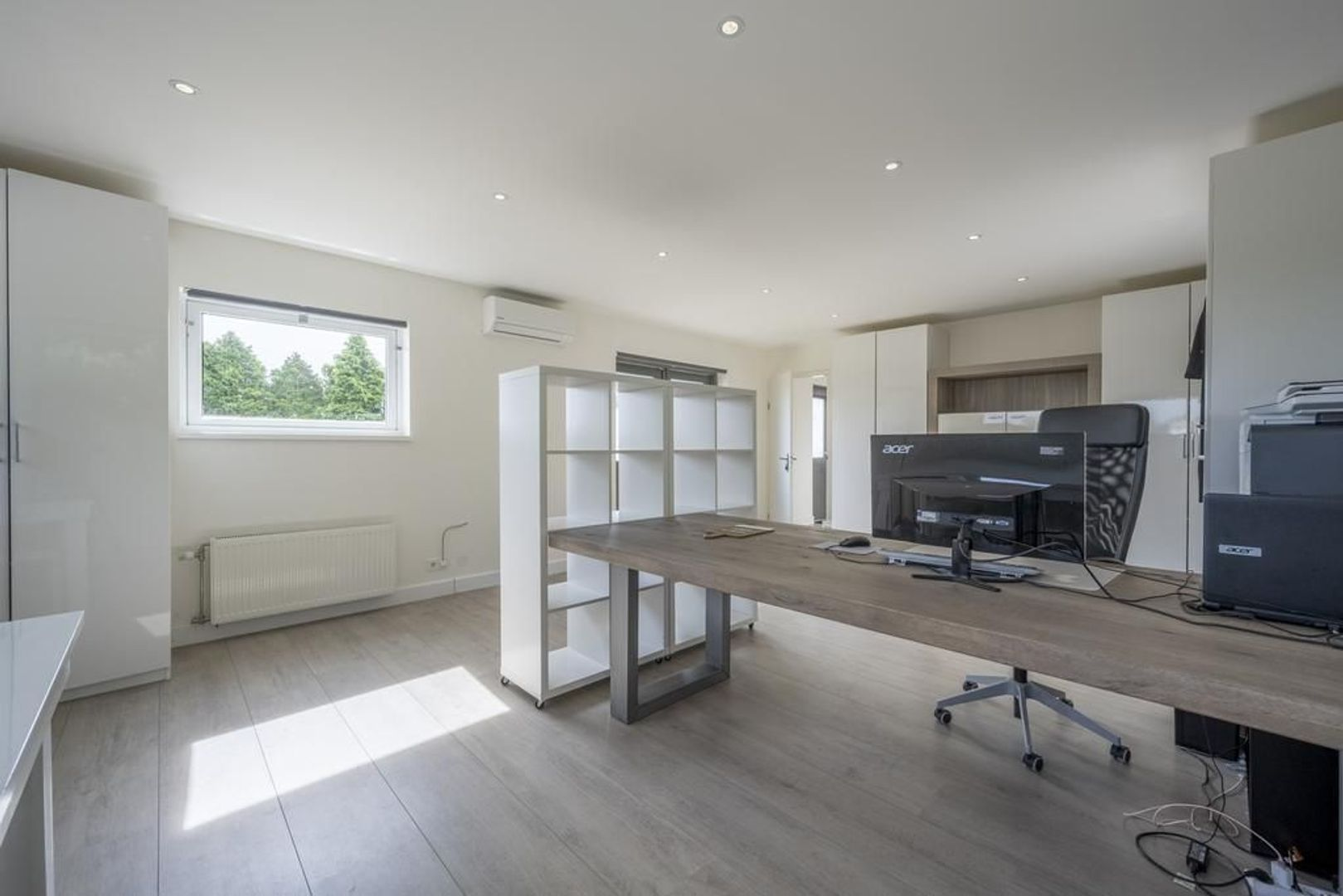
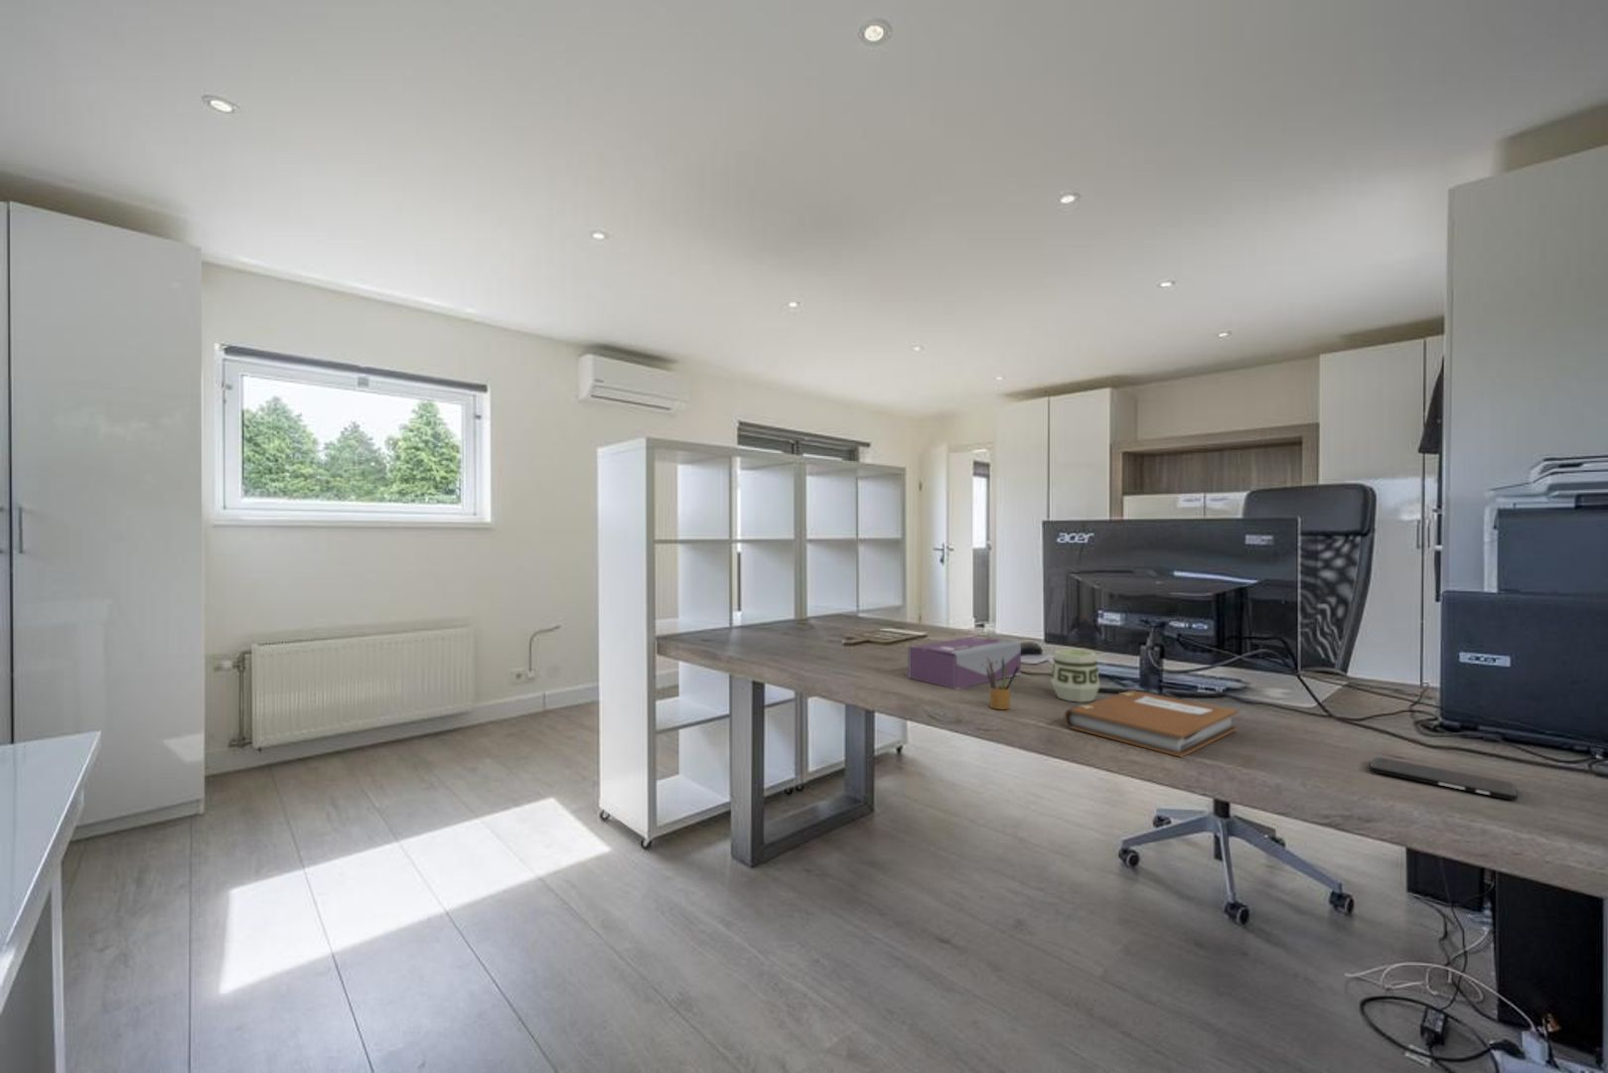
+ cup (1075, 674)
+ pencil box (1002, 683)
+ tissue box (964, 659)
+ notebook (1151, 717)
+ smartphone (1439, 777)
